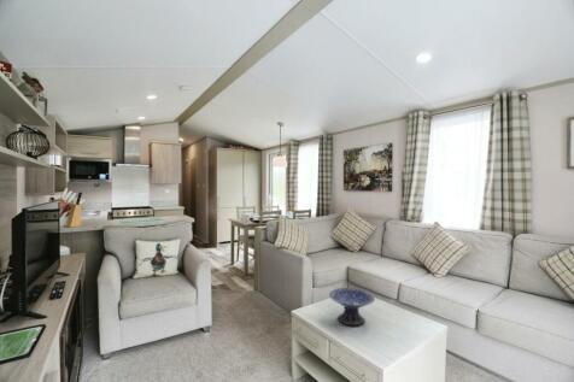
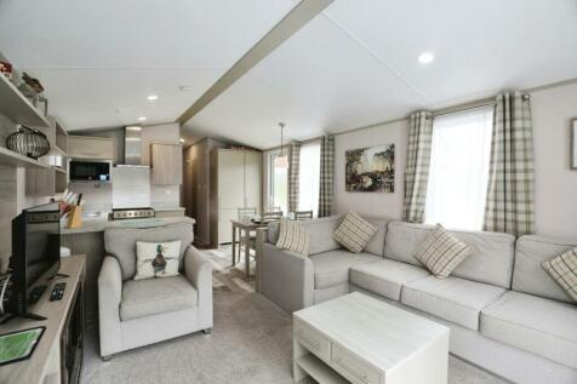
- decorative bowl (351, 307)
